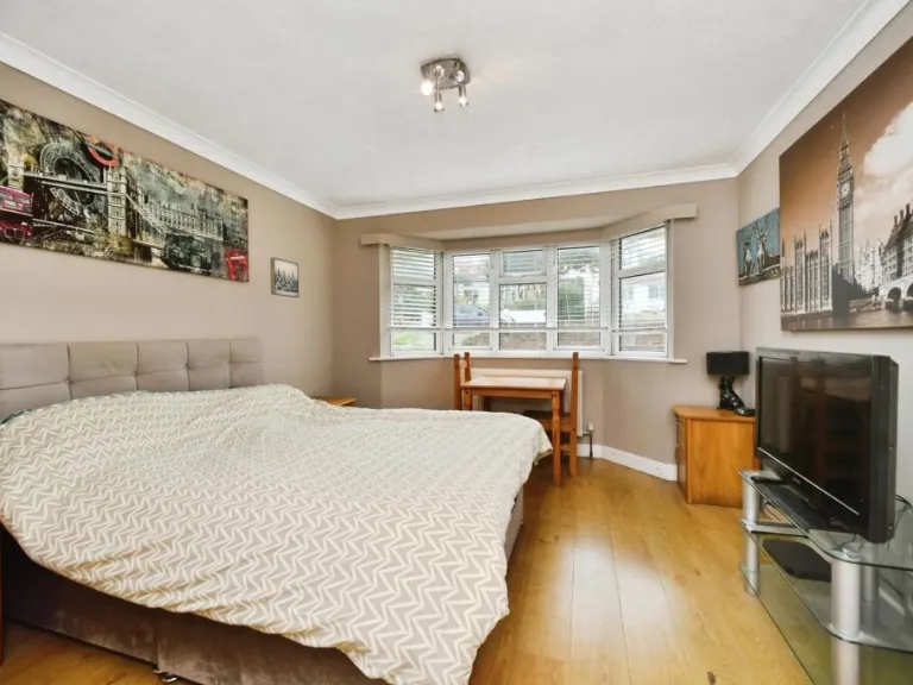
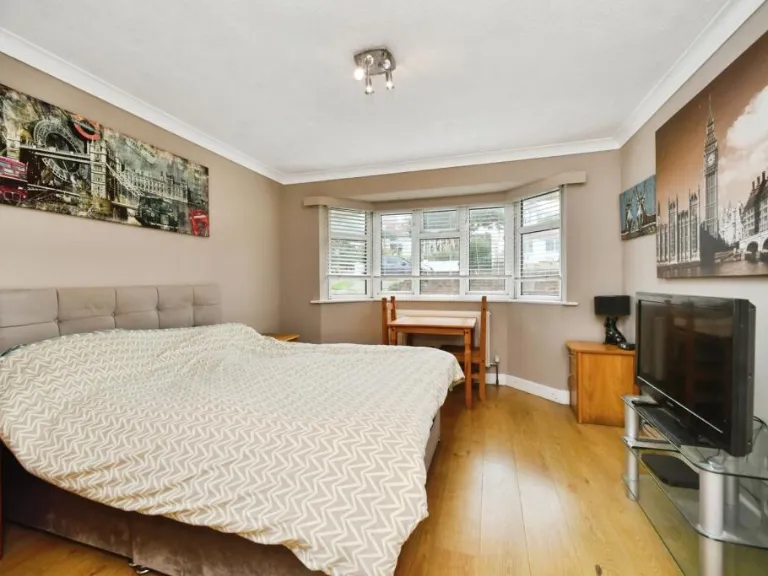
- wall art (284, 278)
